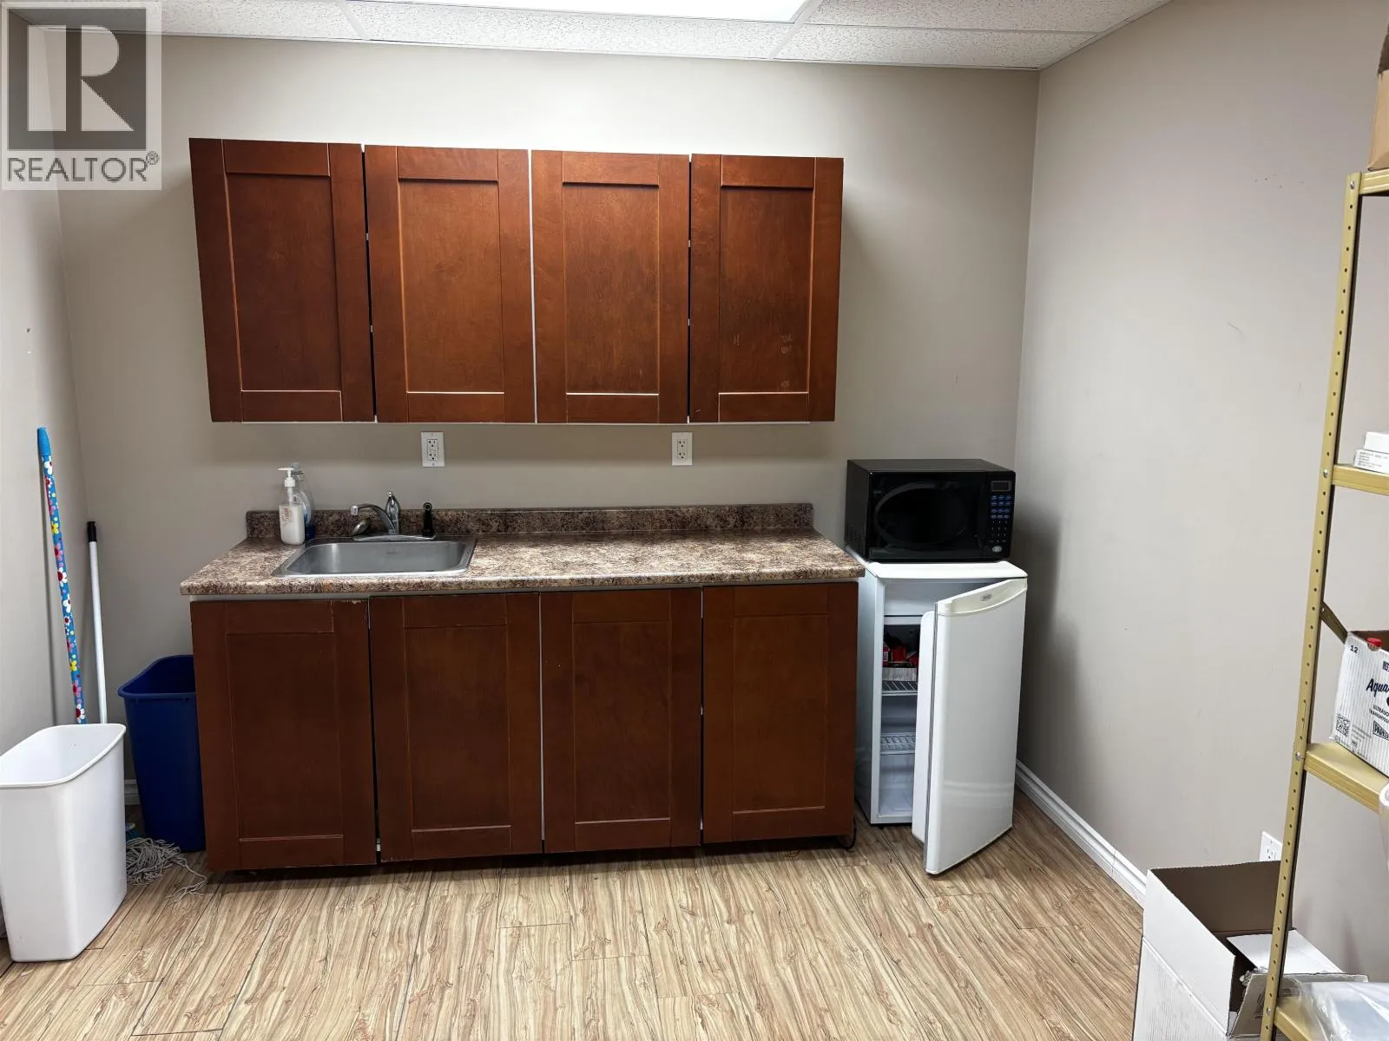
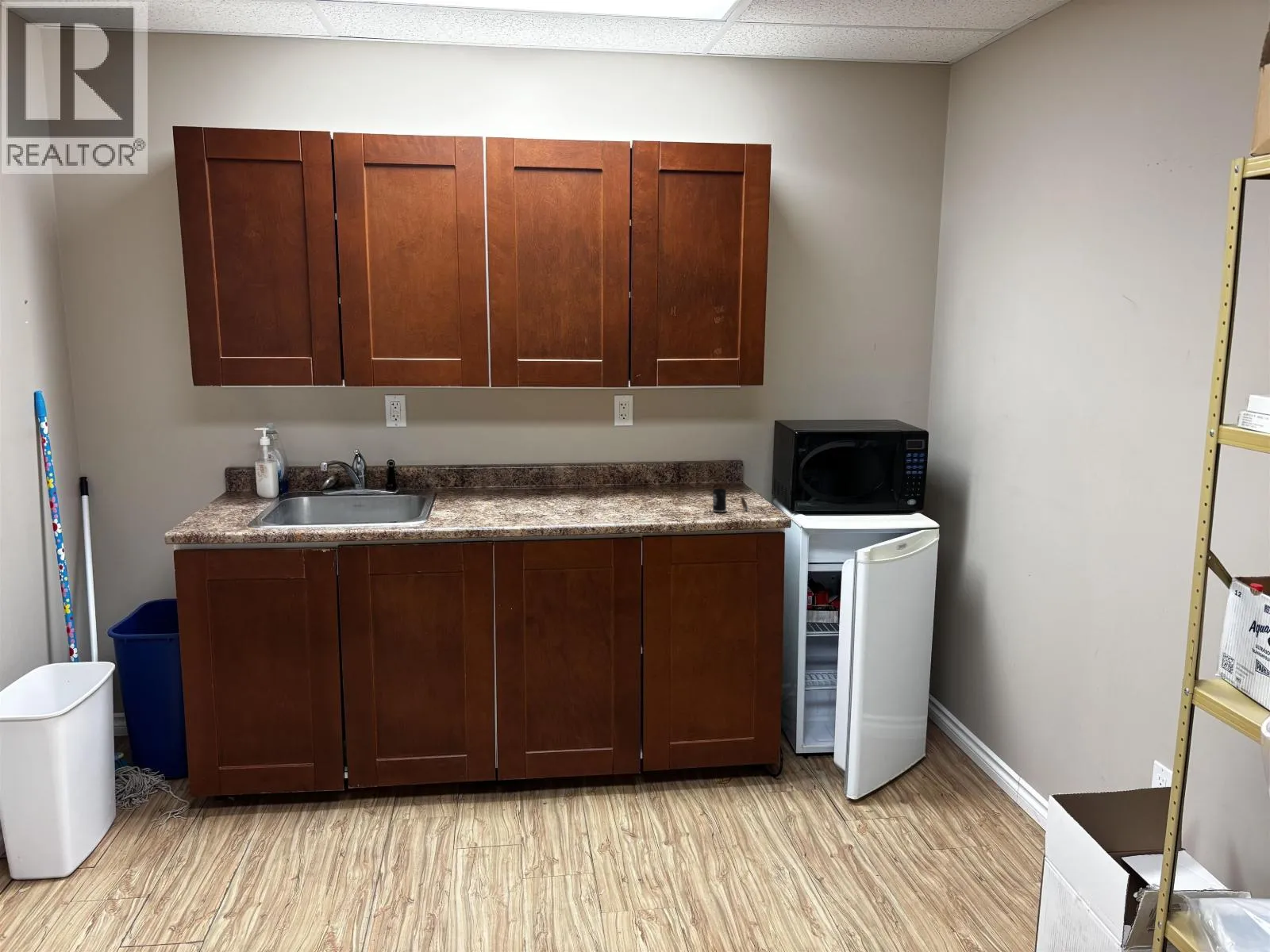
+ mug (725, 501)
